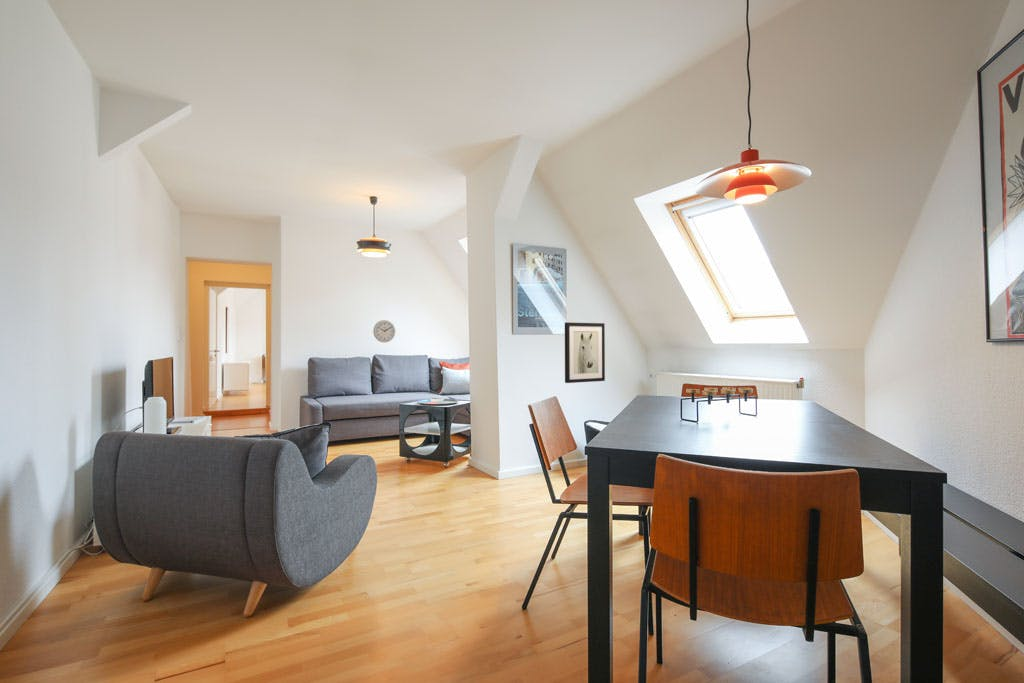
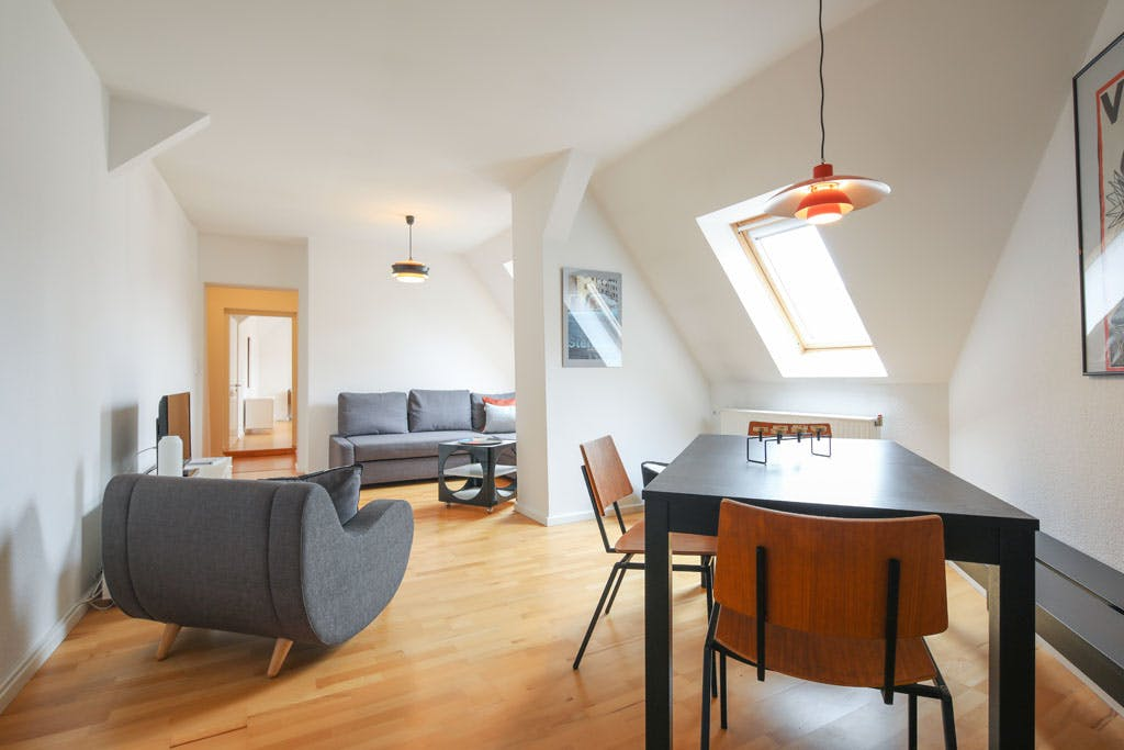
- wall art (585, 352)
- wall clock (384, 331)
